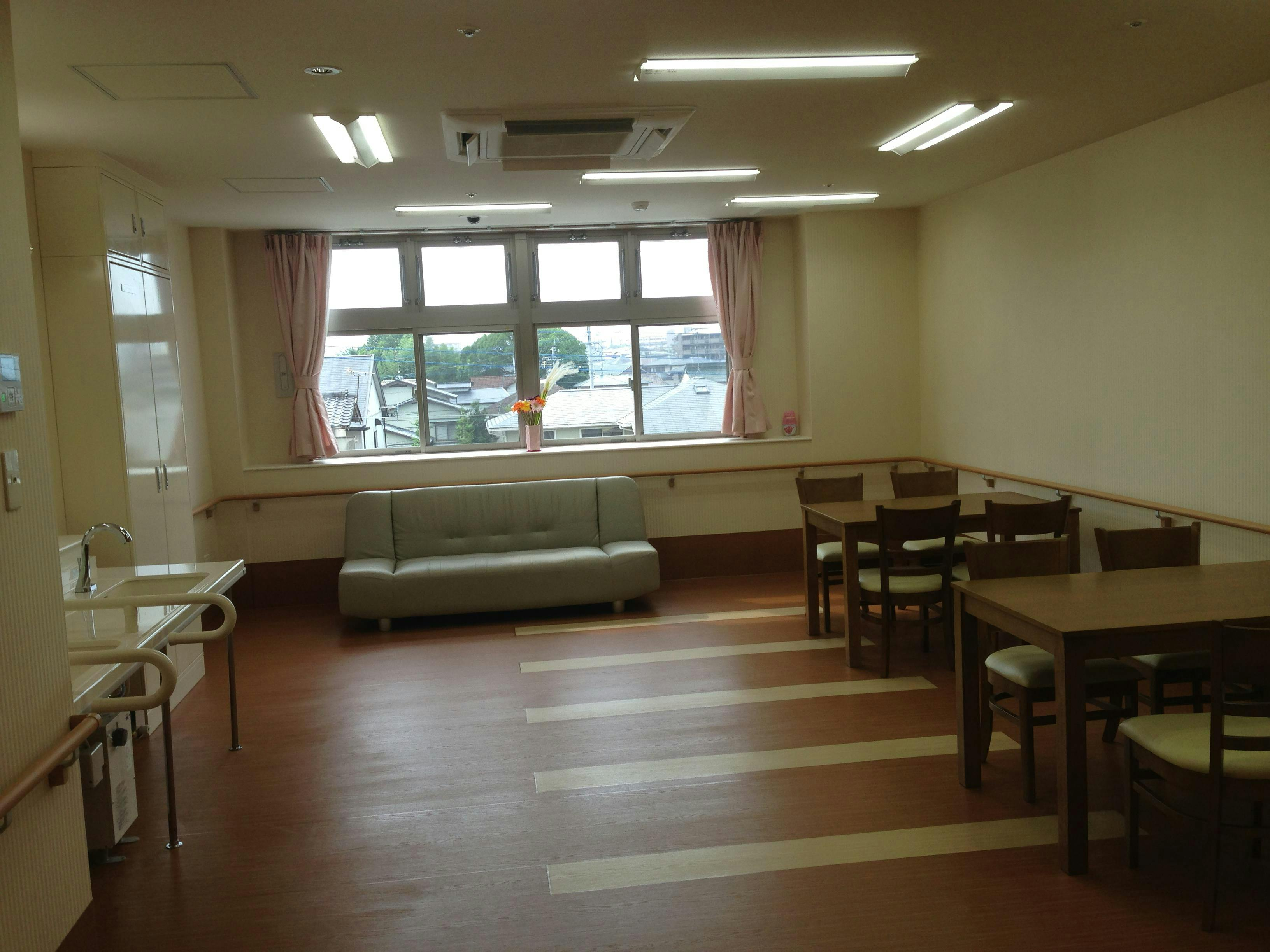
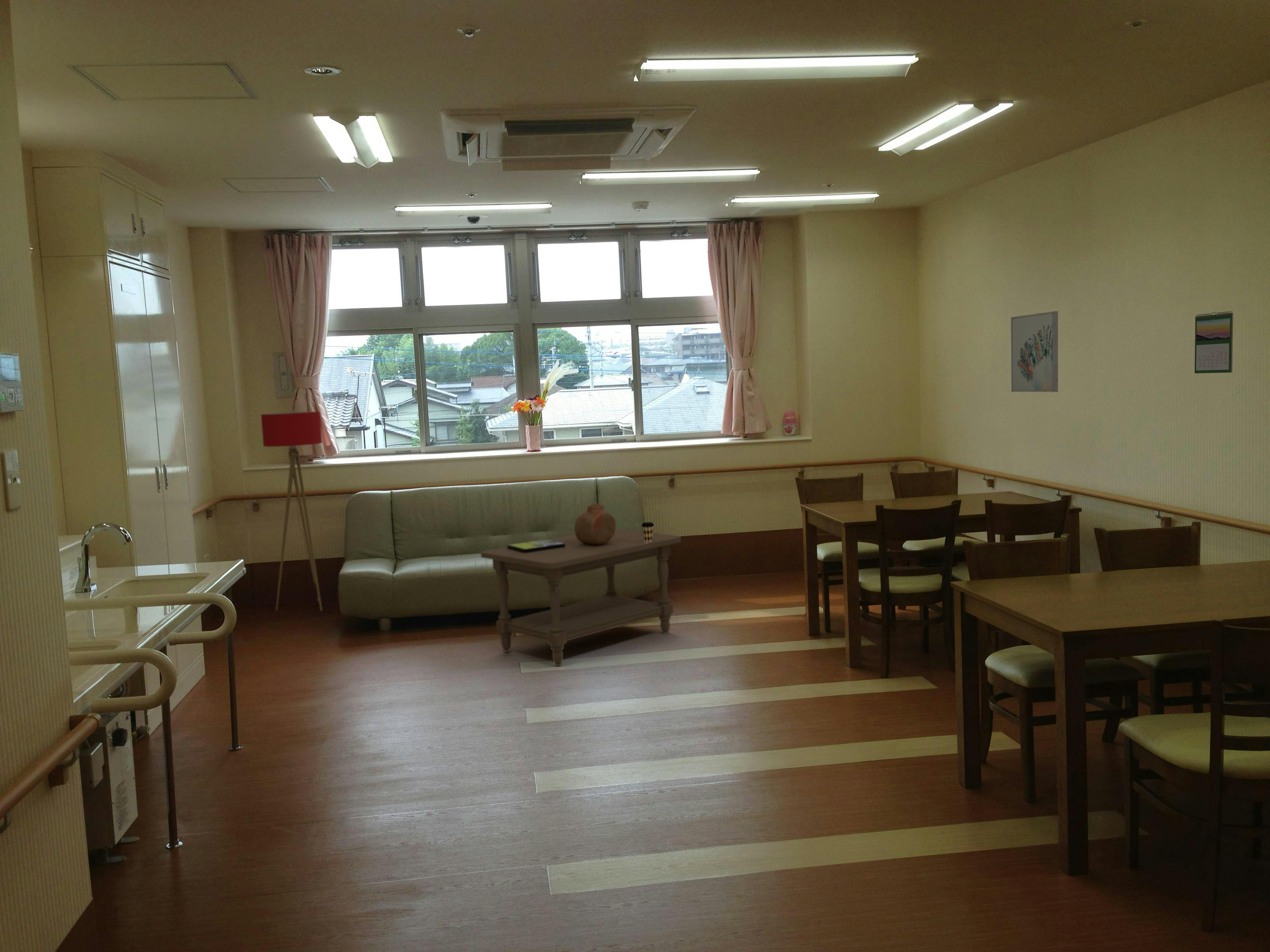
+ coffee table (587, 600)
+ calendar (1213, 342)
+ wall art (1033, 353)
+ floor lamp (297, 511)
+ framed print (536, 546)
+ vase (596, 524)
+ coffee cup (648, 532)
